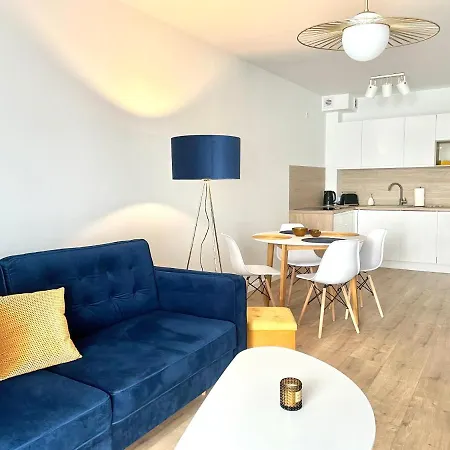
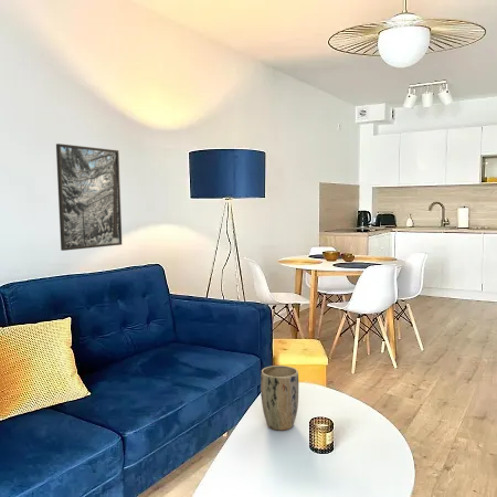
+ plant pot (279, 398)
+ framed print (91, 198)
